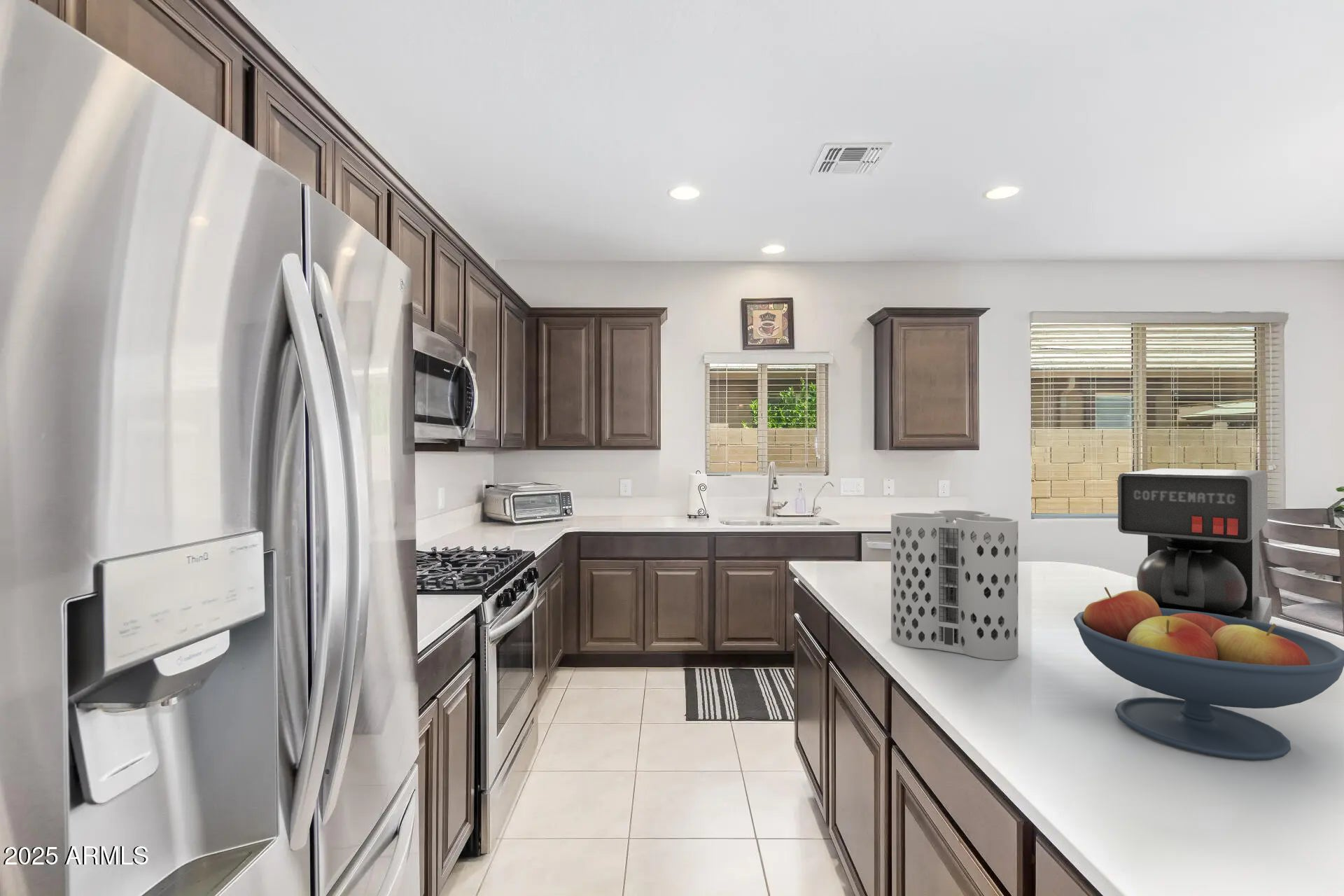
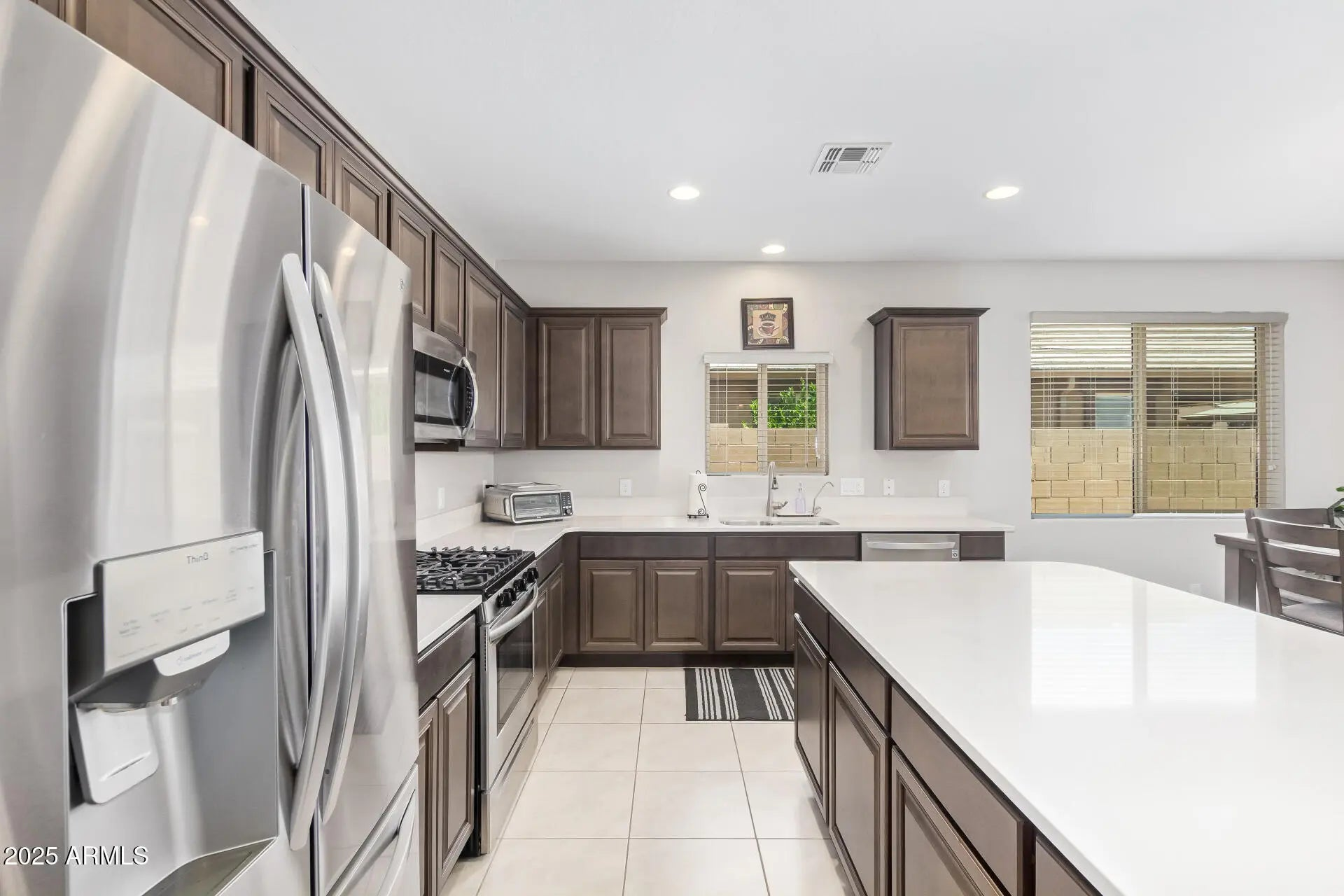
- coffee maker (1196, 551)
- utensil holder (962, 580)
- fruit bowl (1197, 663)
